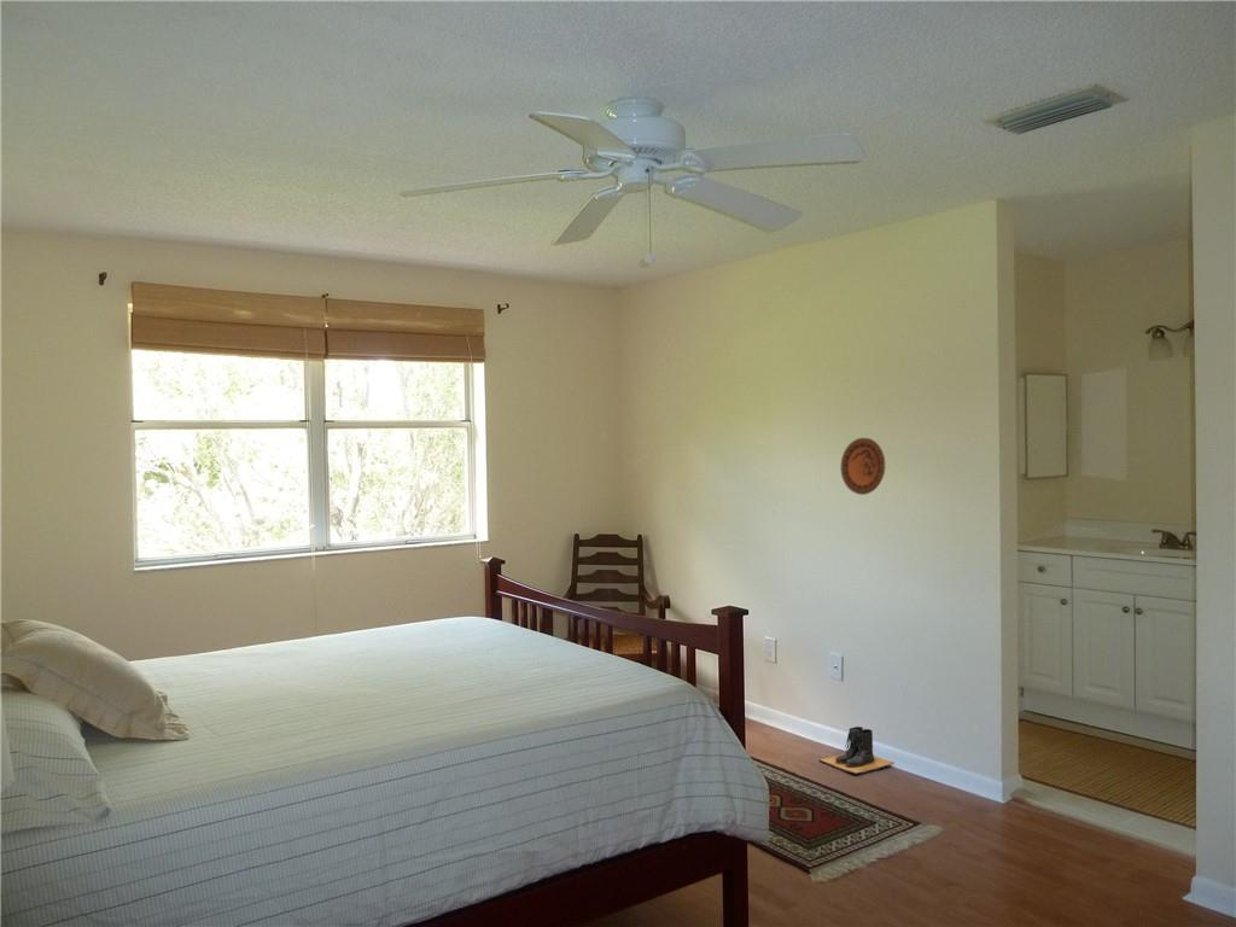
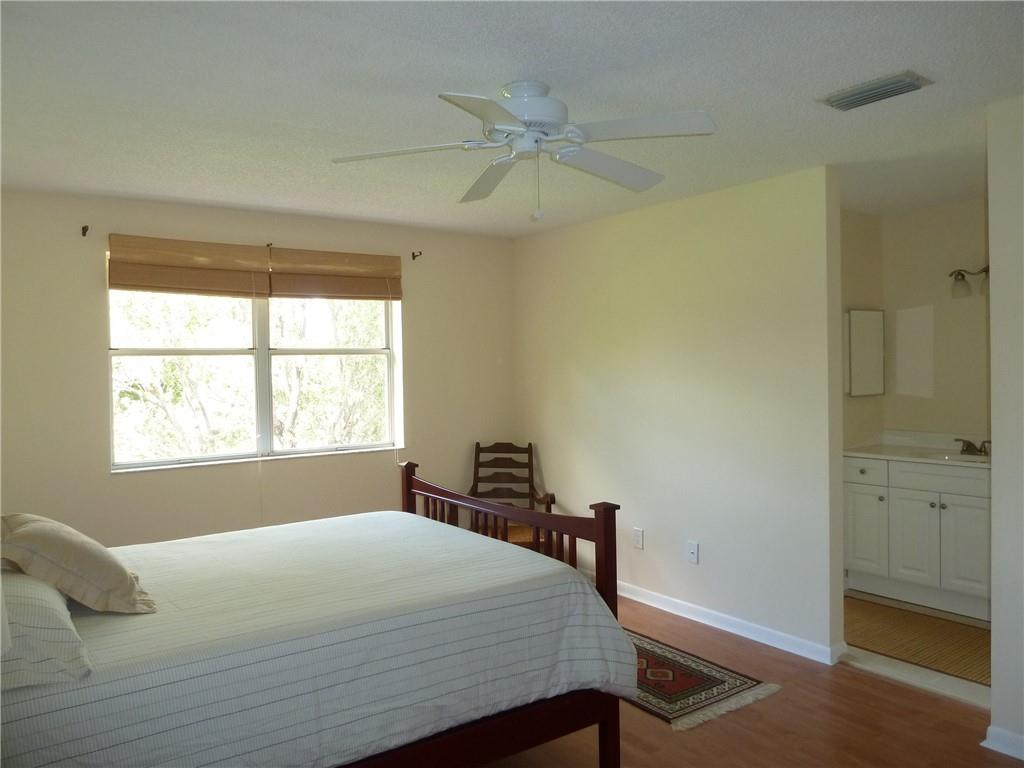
- decorative plate (863, 466)
- boots (856, 746)
